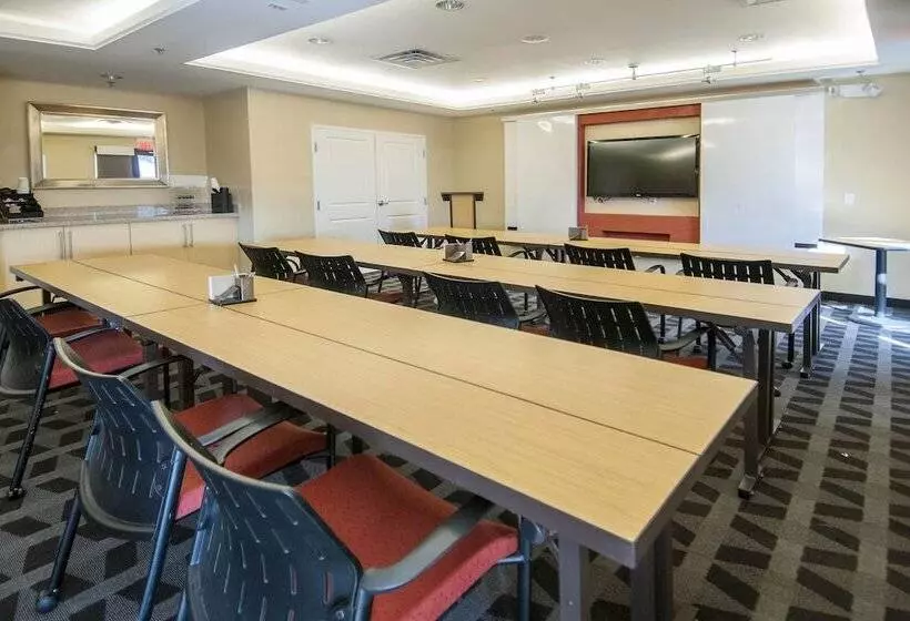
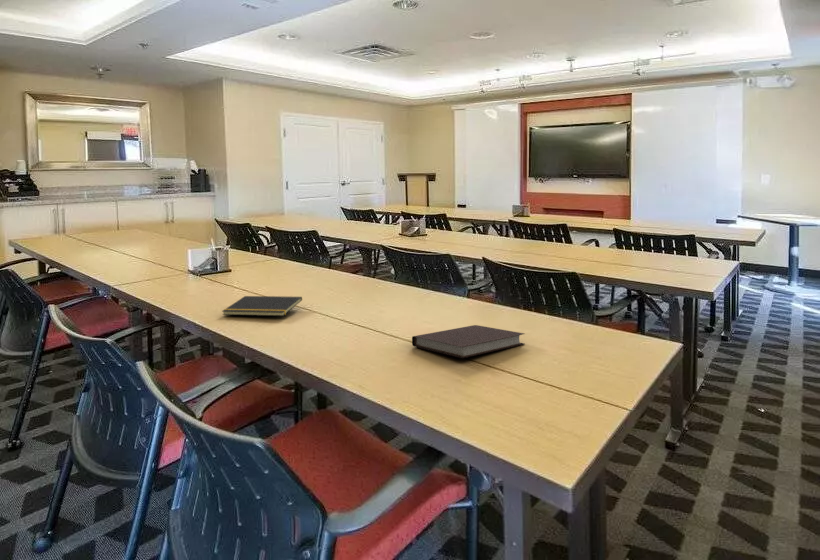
+ notepad (263, 305)
+ notebook (468, 339)
